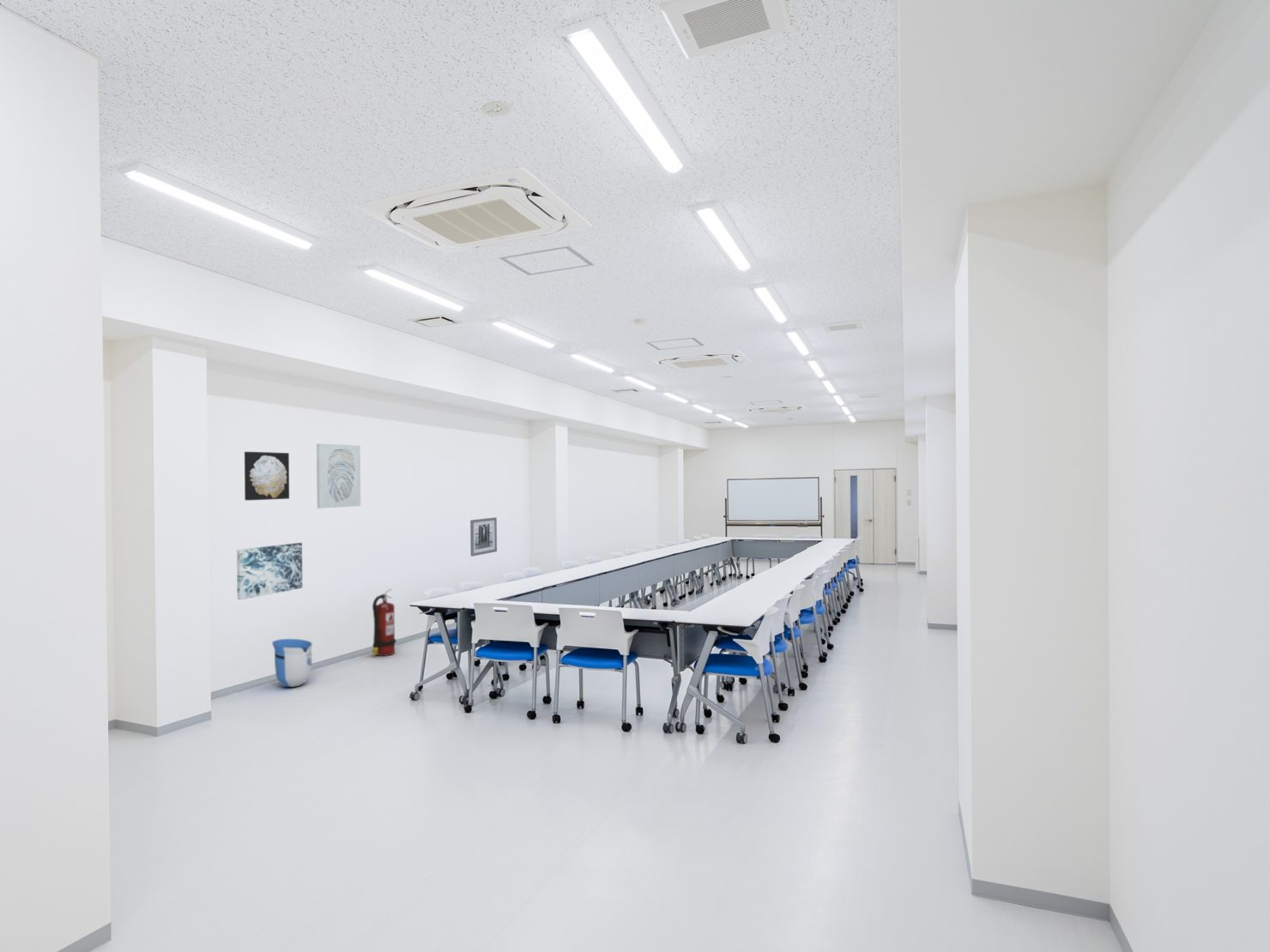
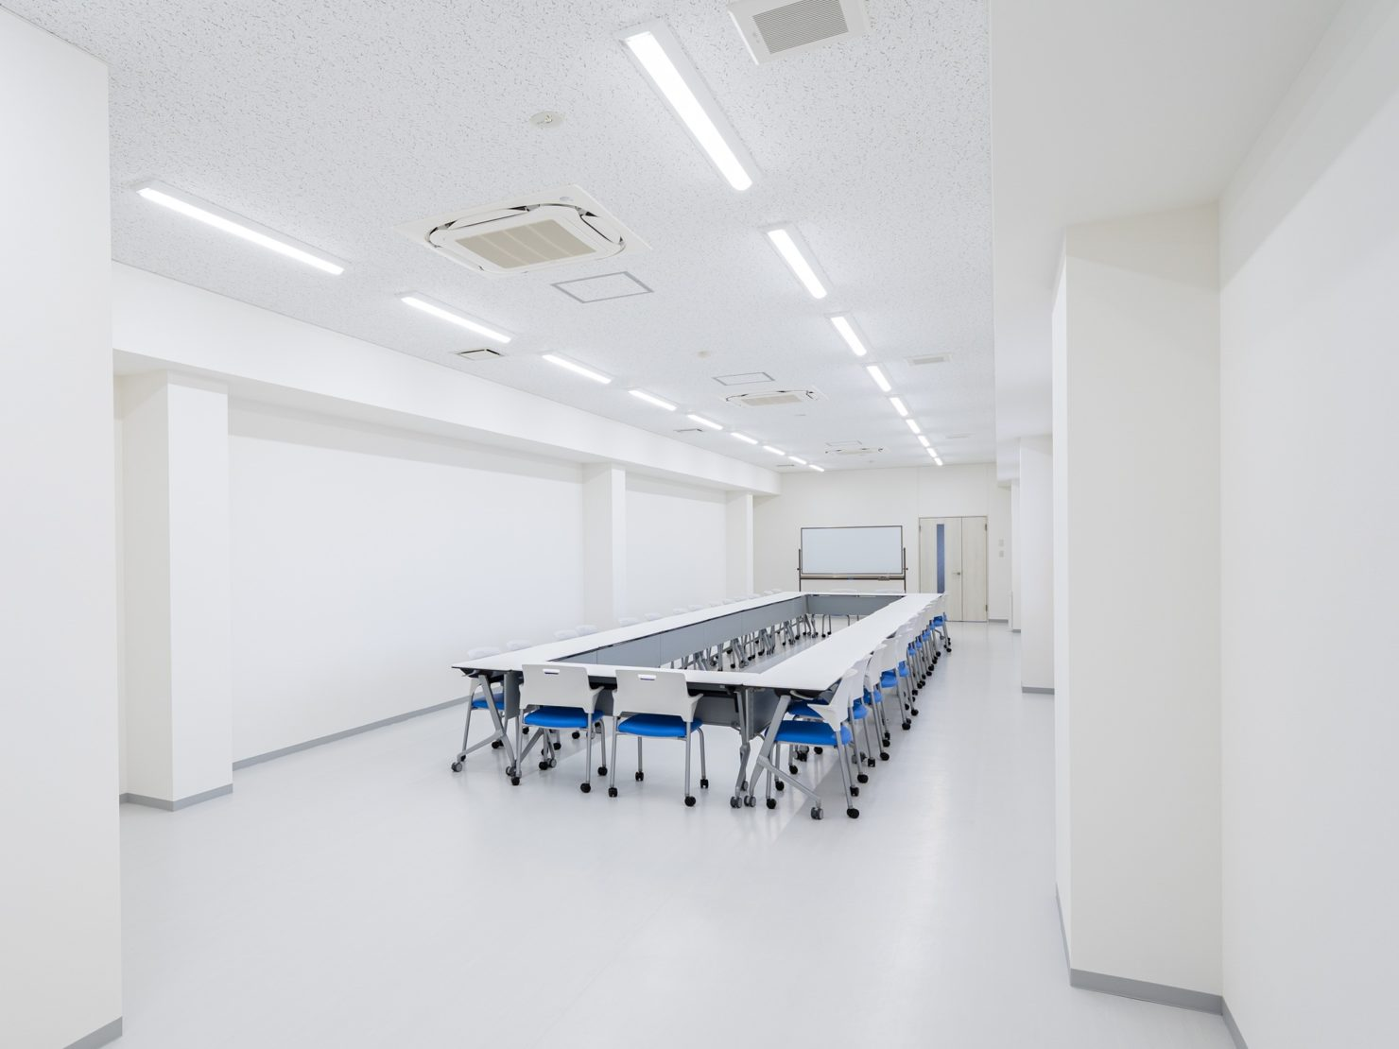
- sun visor (293, 662)
- fire extinguisher (382, 623)
- wall art (267, 475)
- wall art (339, 475)
- wall art (484, 536)
- wall art (270, 569)
